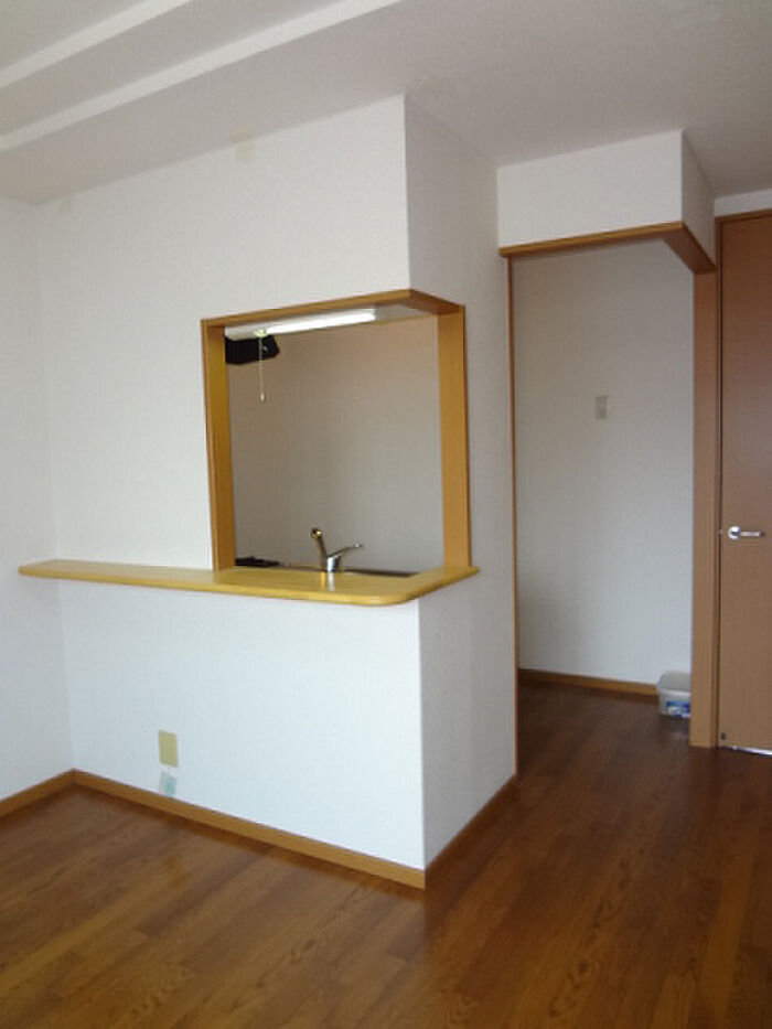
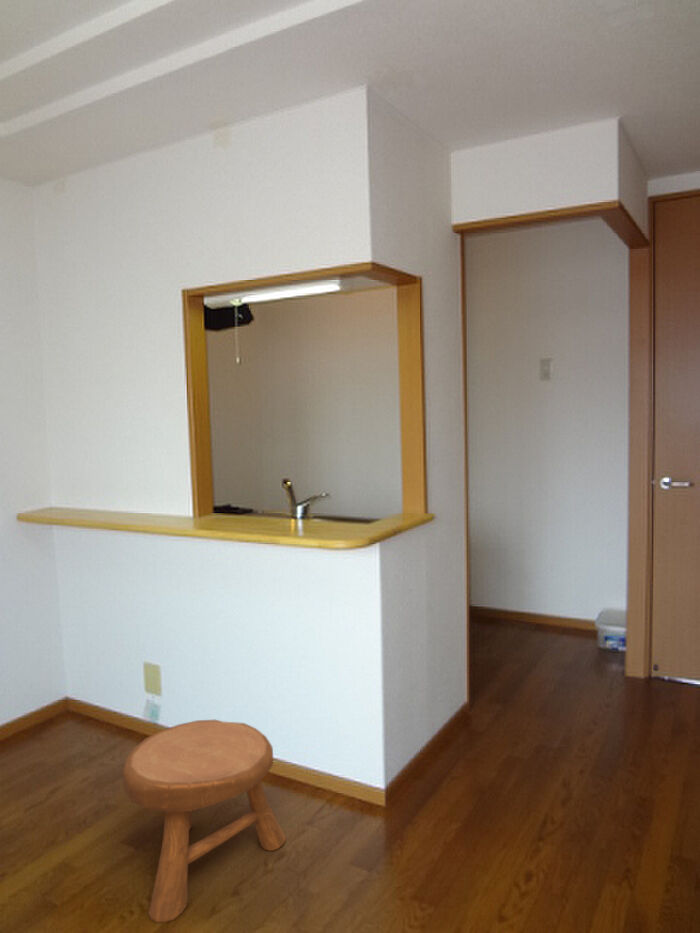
+ stool (197, 808)
